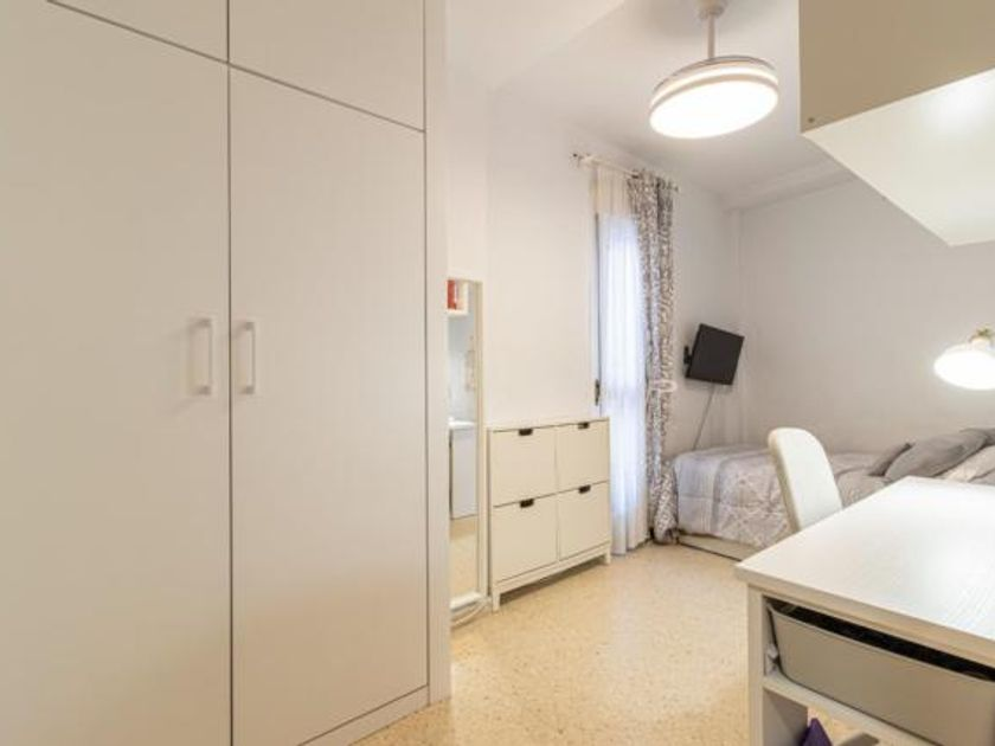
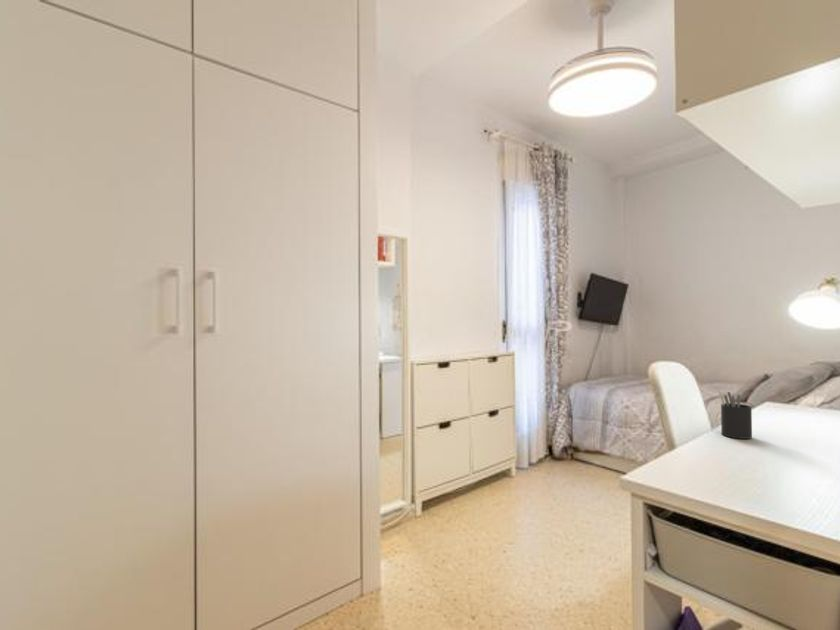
+ pen holder (734, 410)
